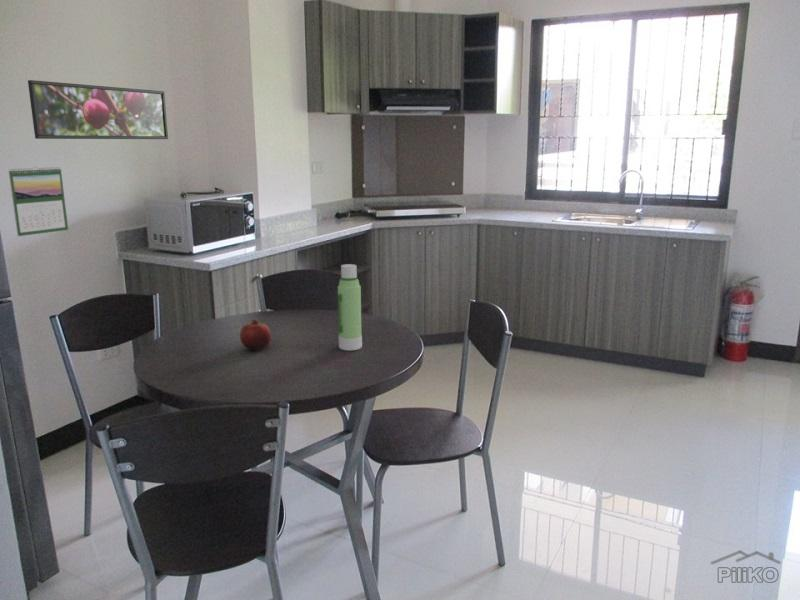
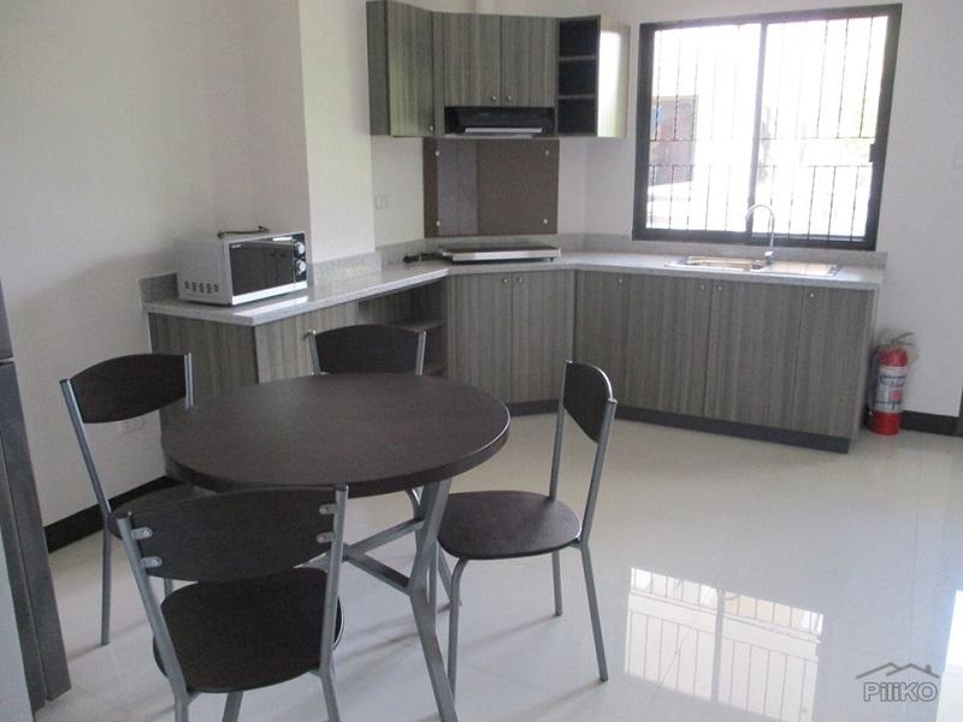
- water bottle (348, 307)
- calendar (39, 200)
- fruit (255, 334)
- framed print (105, 112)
